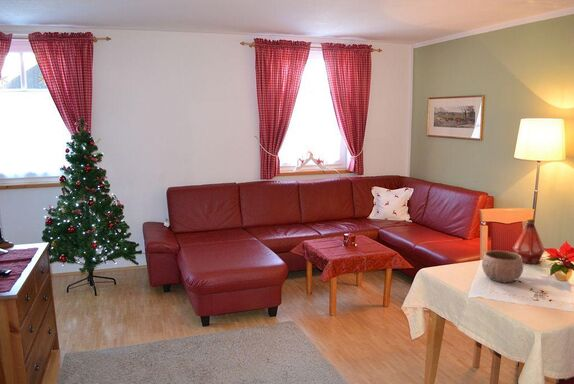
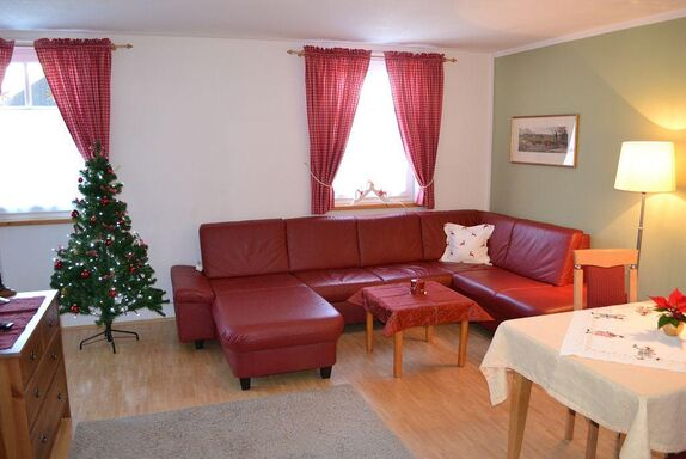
- bowl (502, 266)
- bottle (529, 240)
